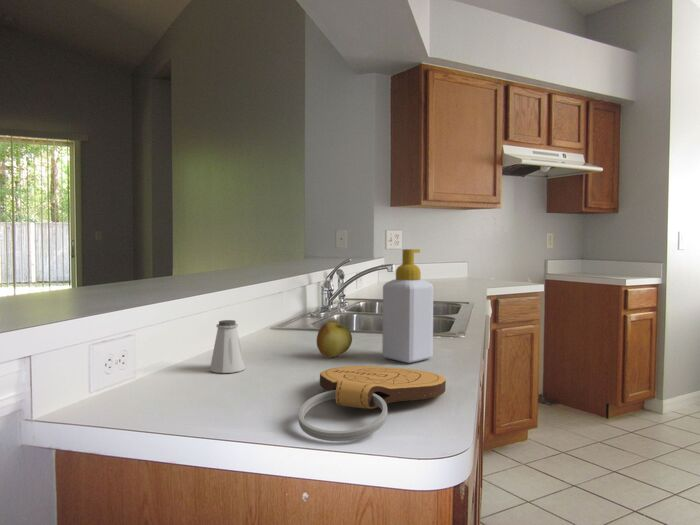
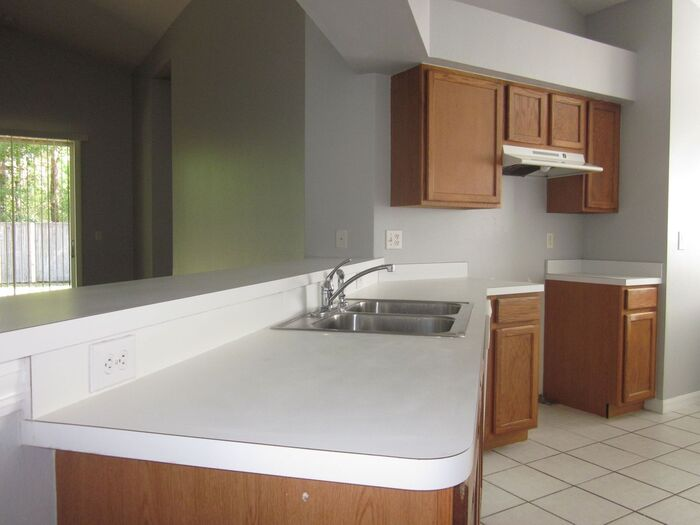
- soap bottle (407, 304)
- key chain (367, 389)
- apple (333, 339)
- saltshaker (227, 345)
